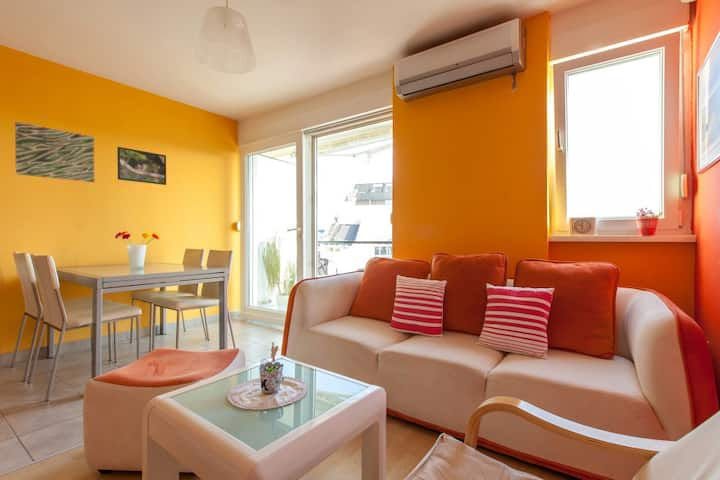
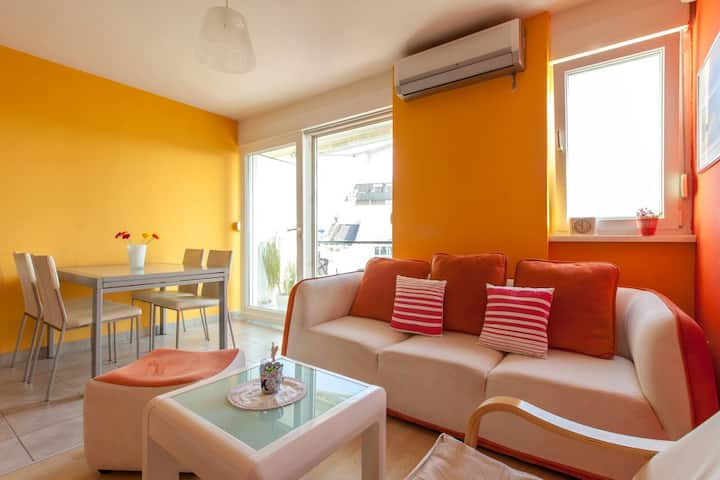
- wall art (57, 154)
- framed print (143, 166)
